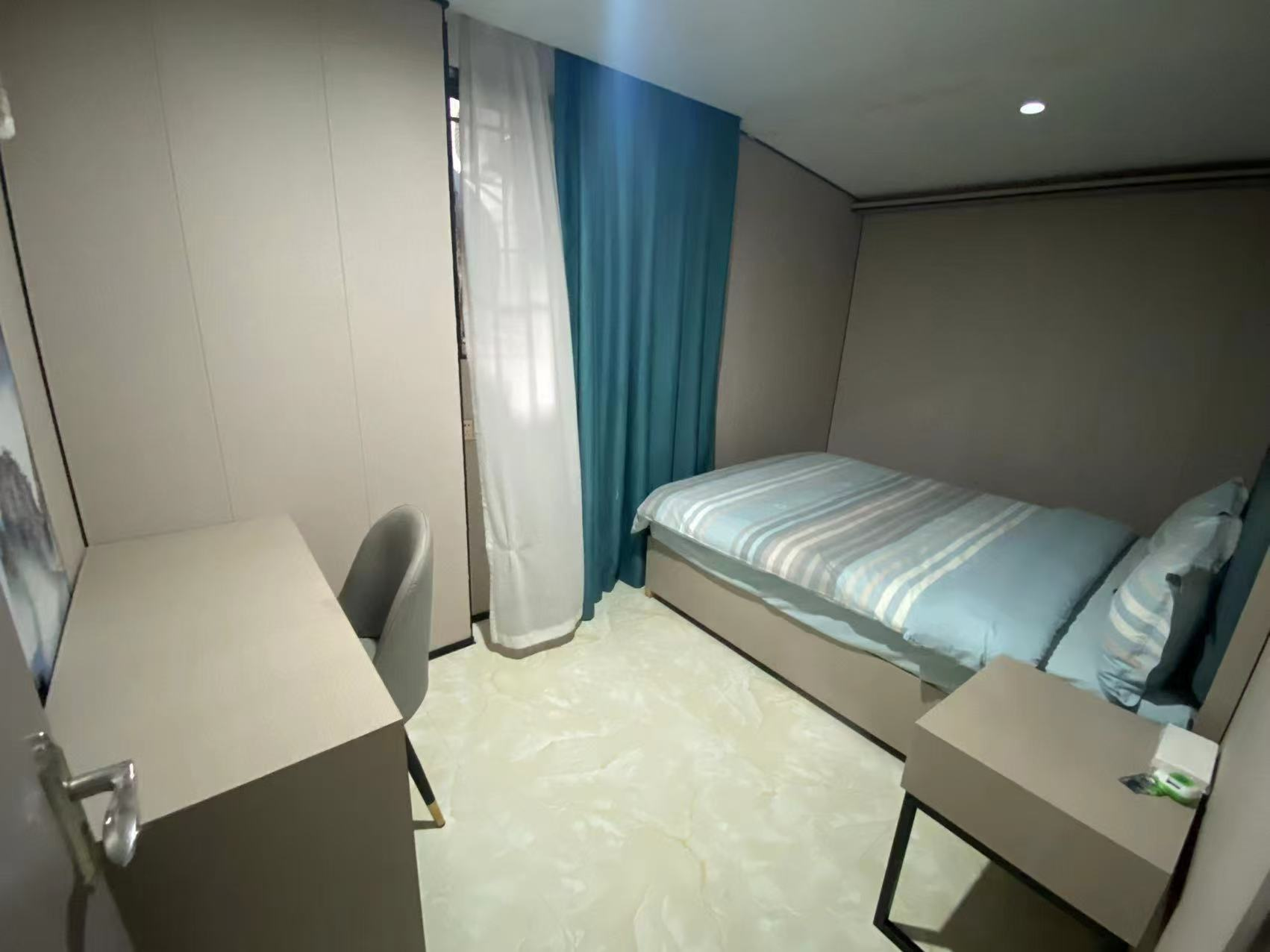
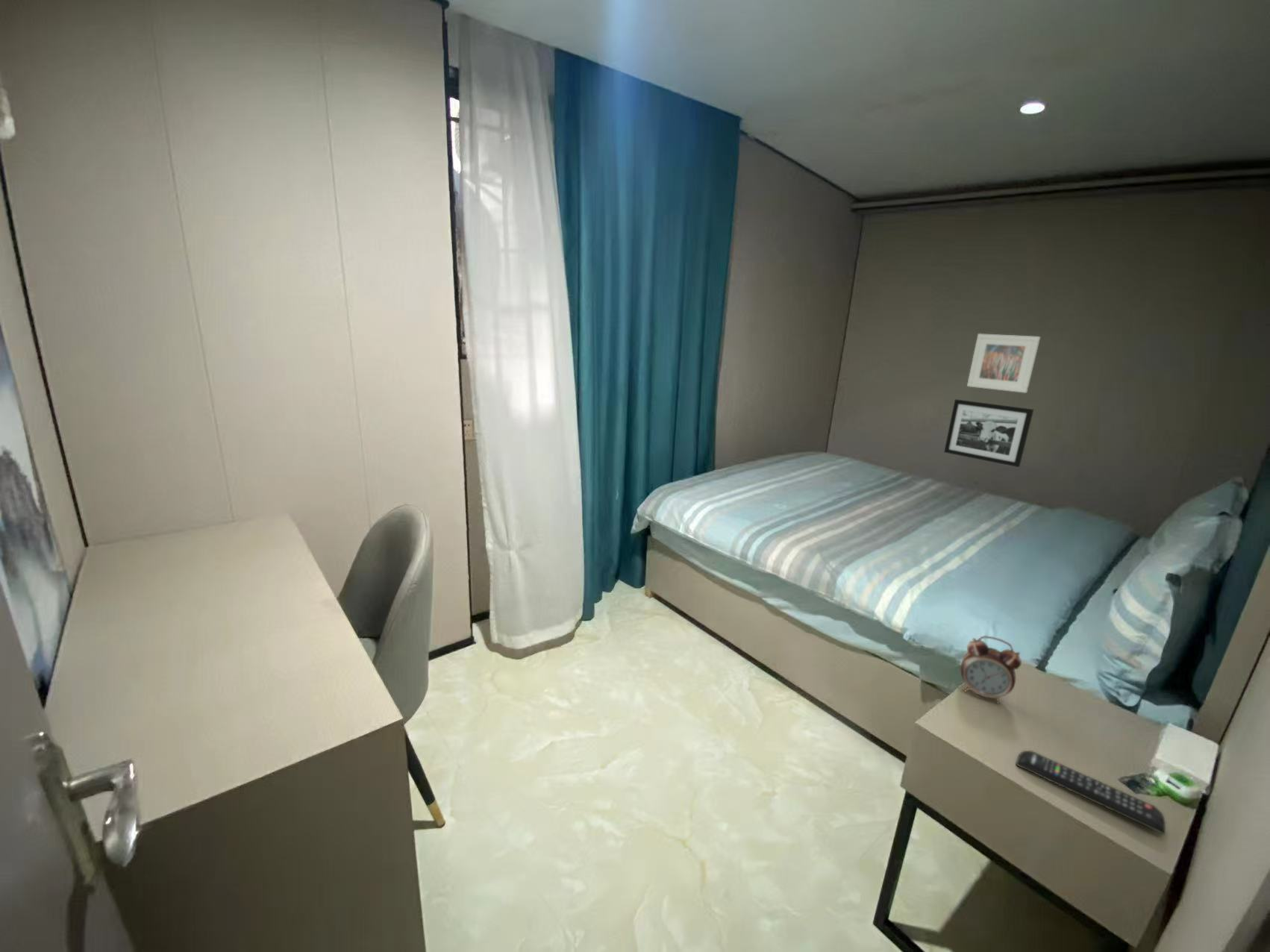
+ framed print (1001, 363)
+ remote control (1087, 789)
+ alarm clock (989, 666)
+ picture frame (986, 432)
